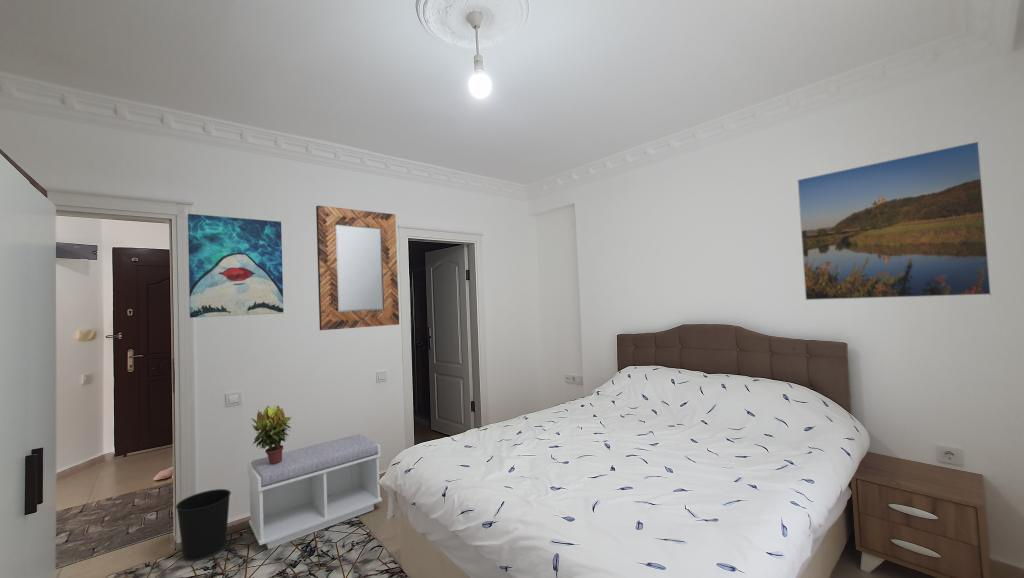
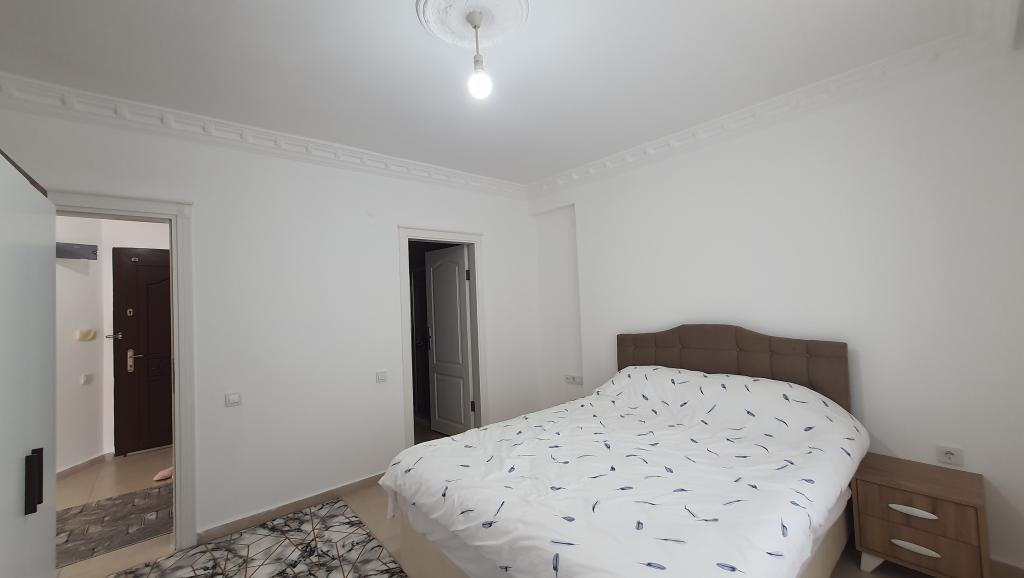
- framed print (882, 230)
- wall art (238, 266)
- bench (317, 484)
- potted plant (276, 433)
- wastebasket (204, 524)
- home mirror (359, 268)
